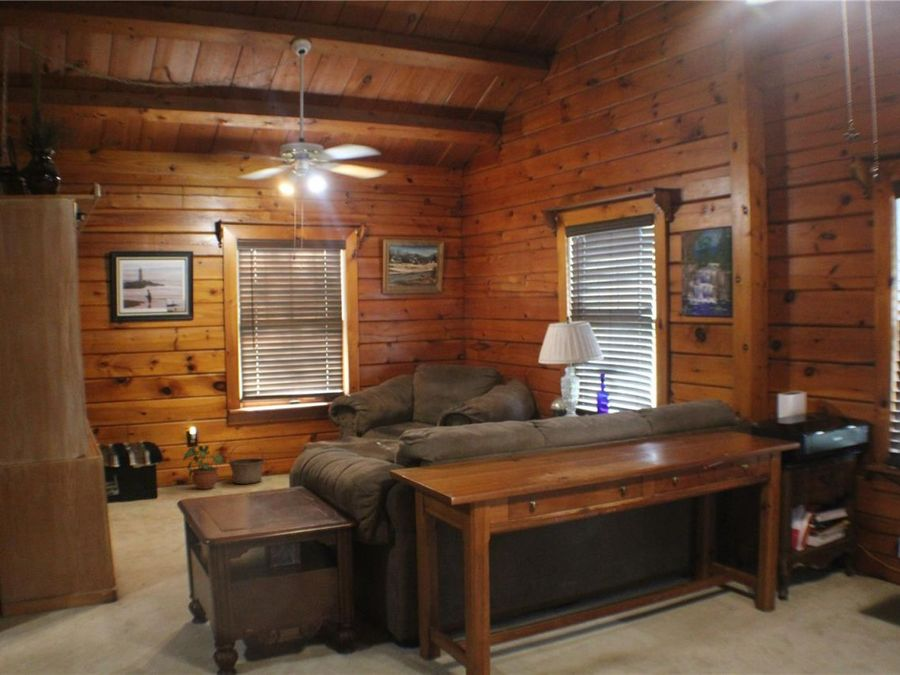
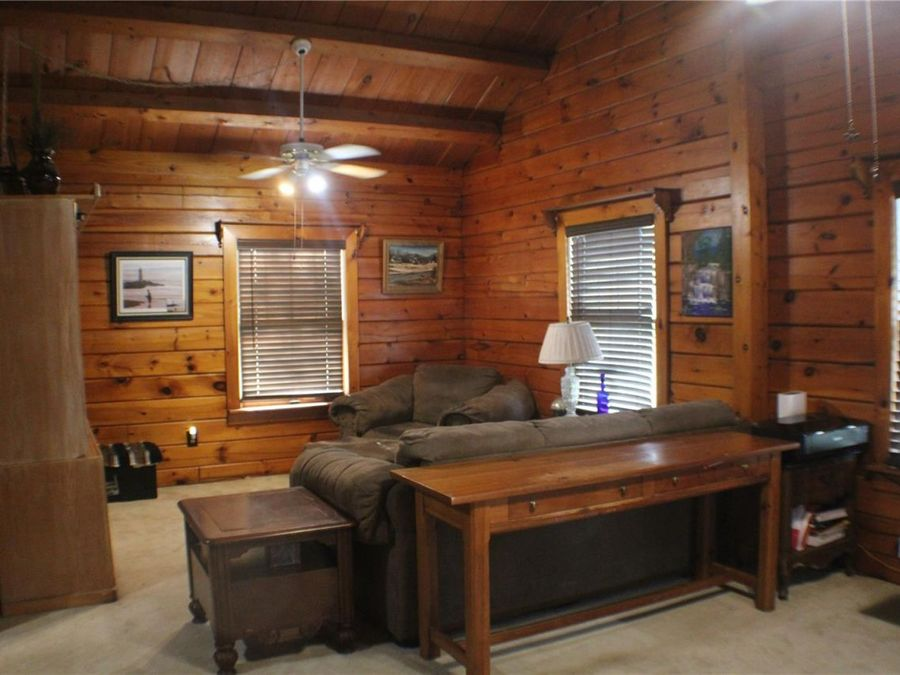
- potted plant (201, 464)
- basket (246, 462)
